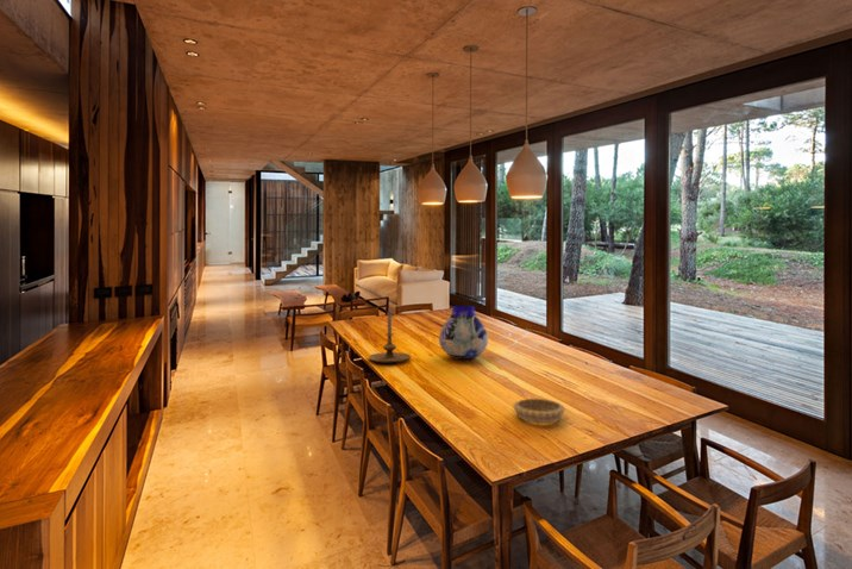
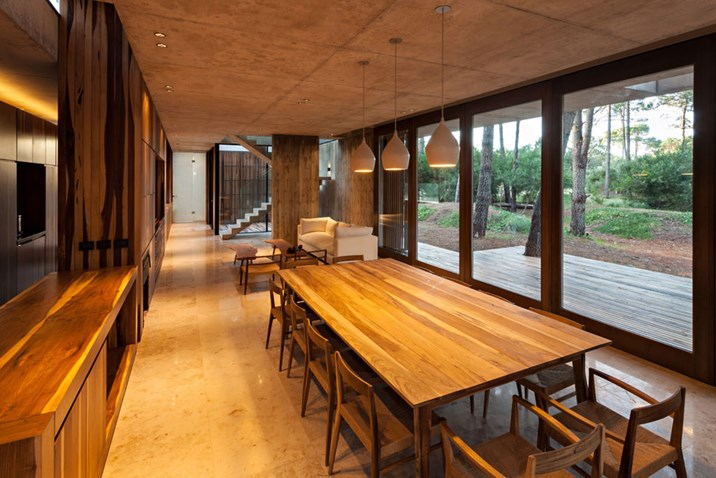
- candle holder (389, 334)
- decorative bowl (538, 411)
- vase (463, 332)
